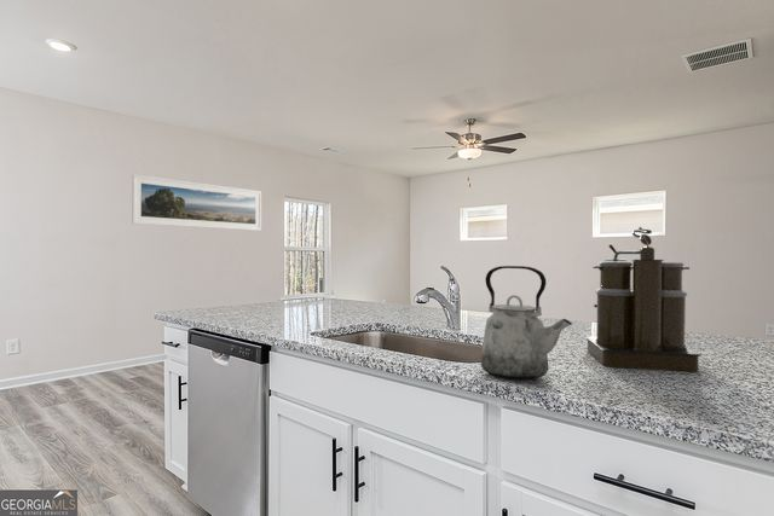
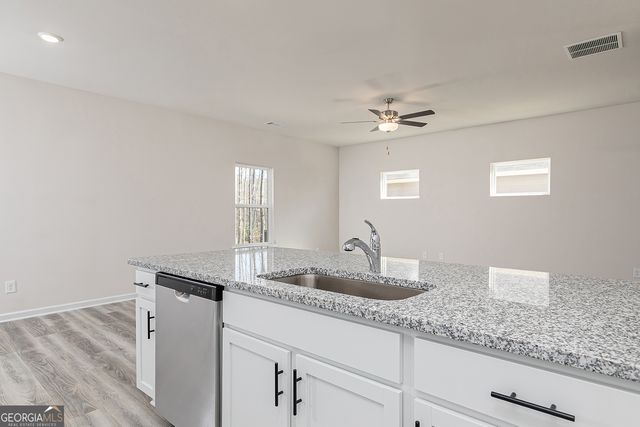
- coffee maker (637, 294)
- kettle (525, 321)
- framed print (203, 205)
